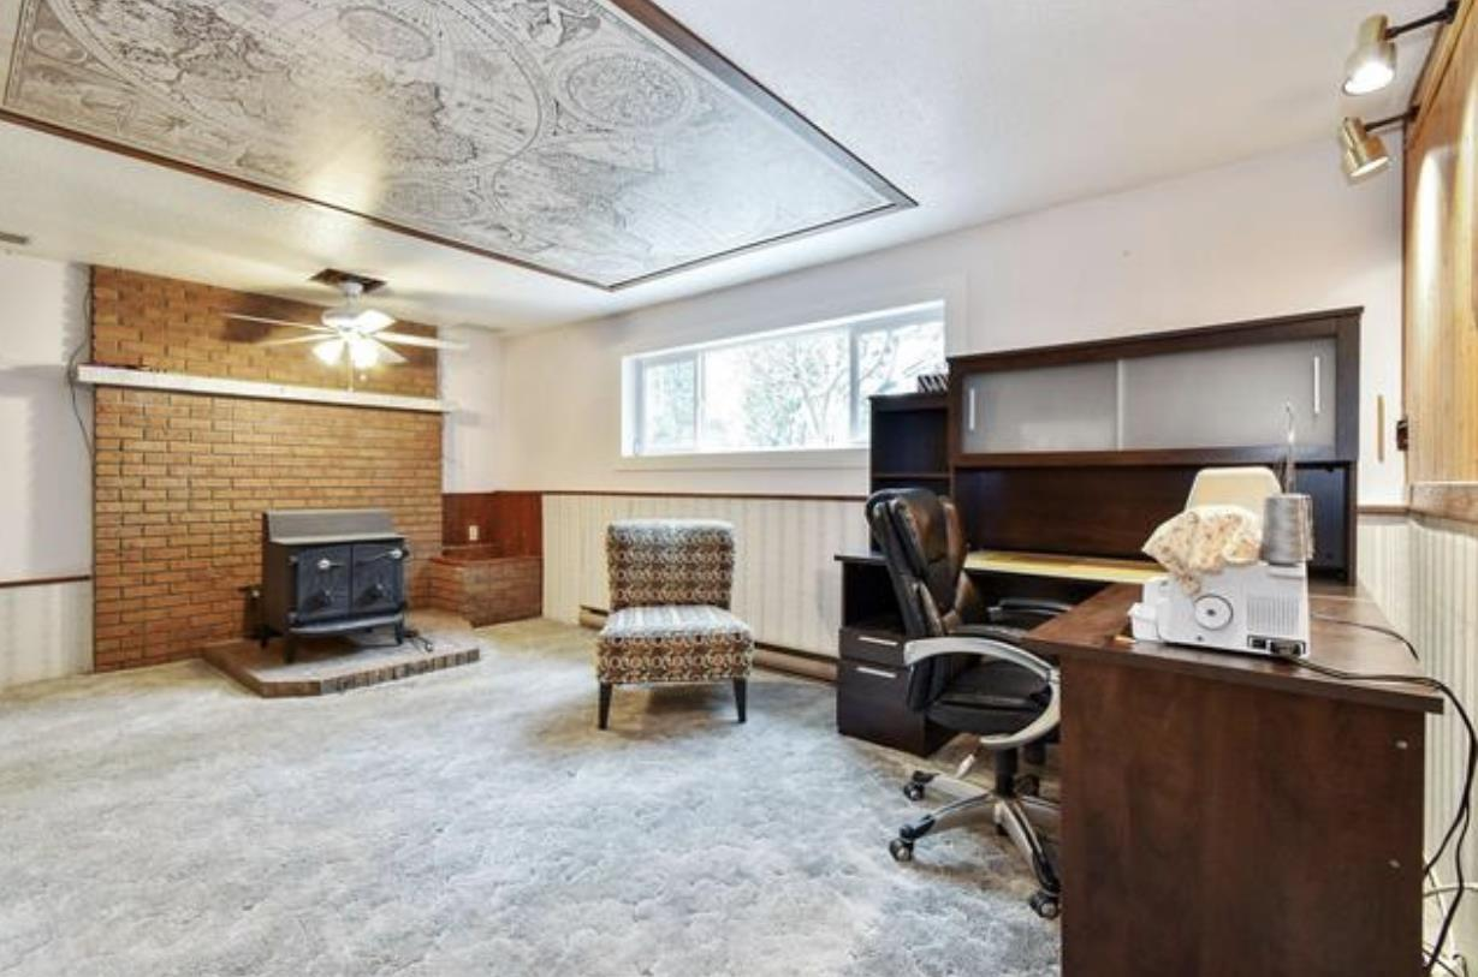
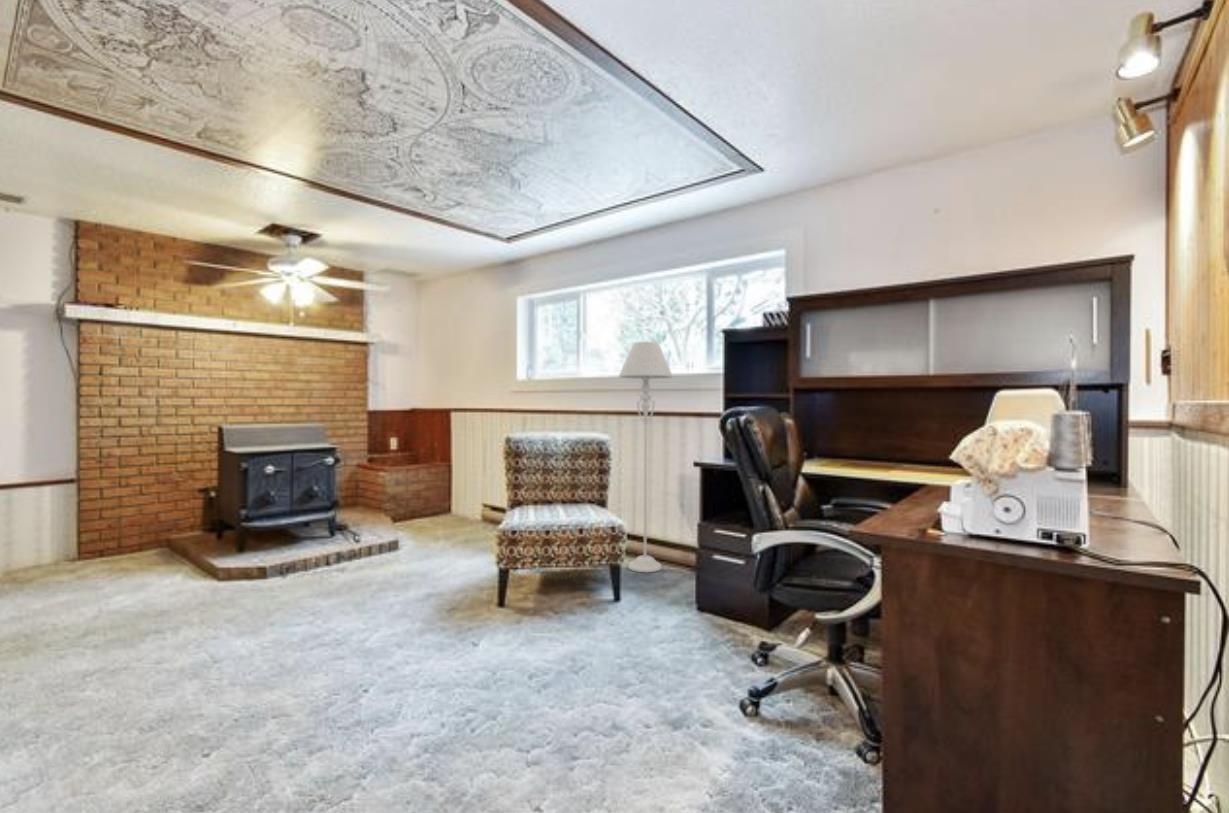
+ floor lamp (645, 455)
